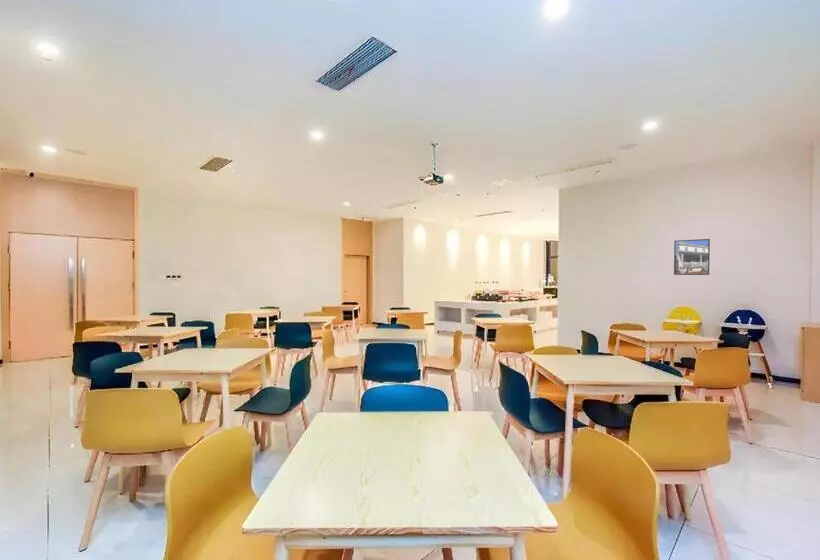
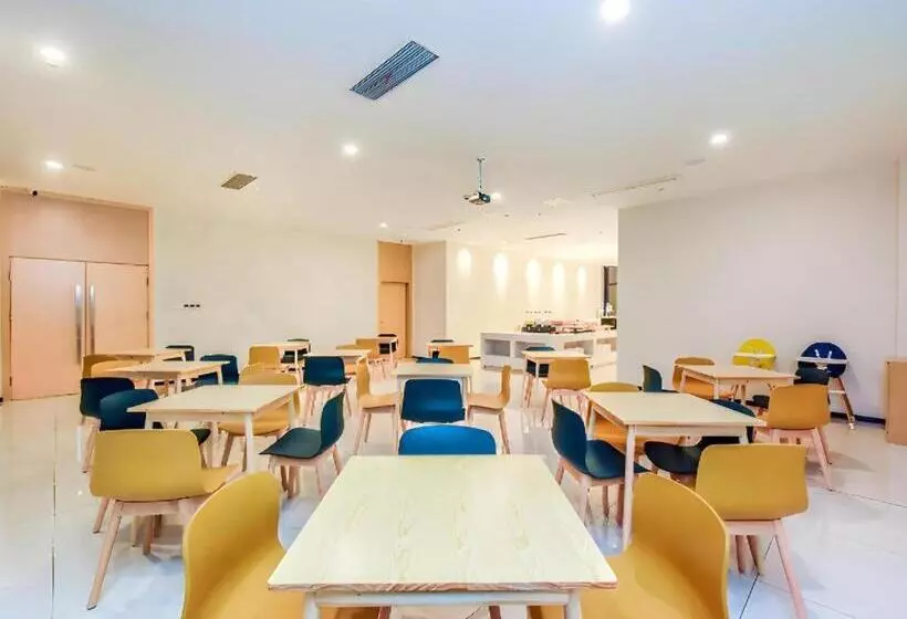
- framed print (691, 257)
